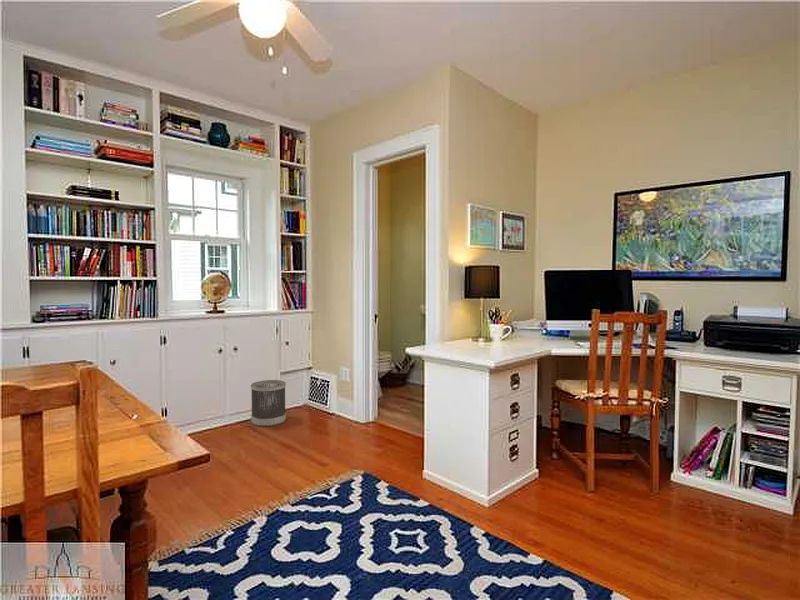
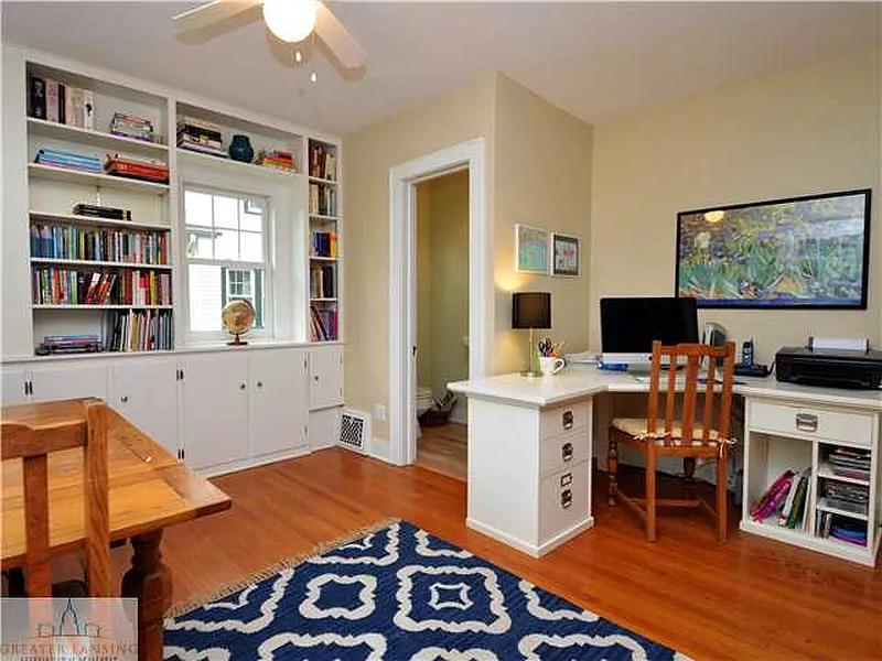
- wastebasket (268, 402)
